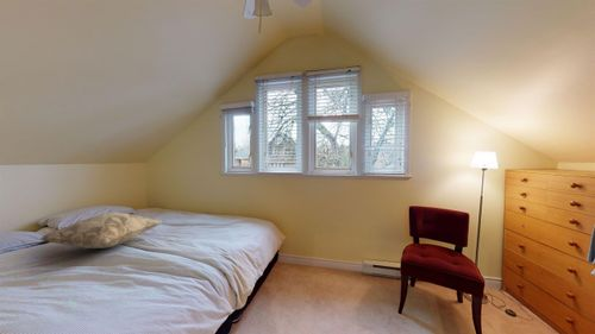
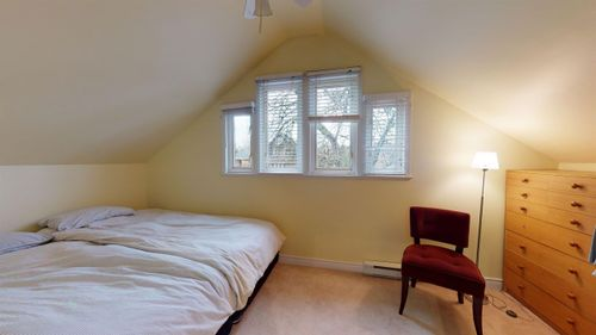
- decorative pillow (108, 229)
